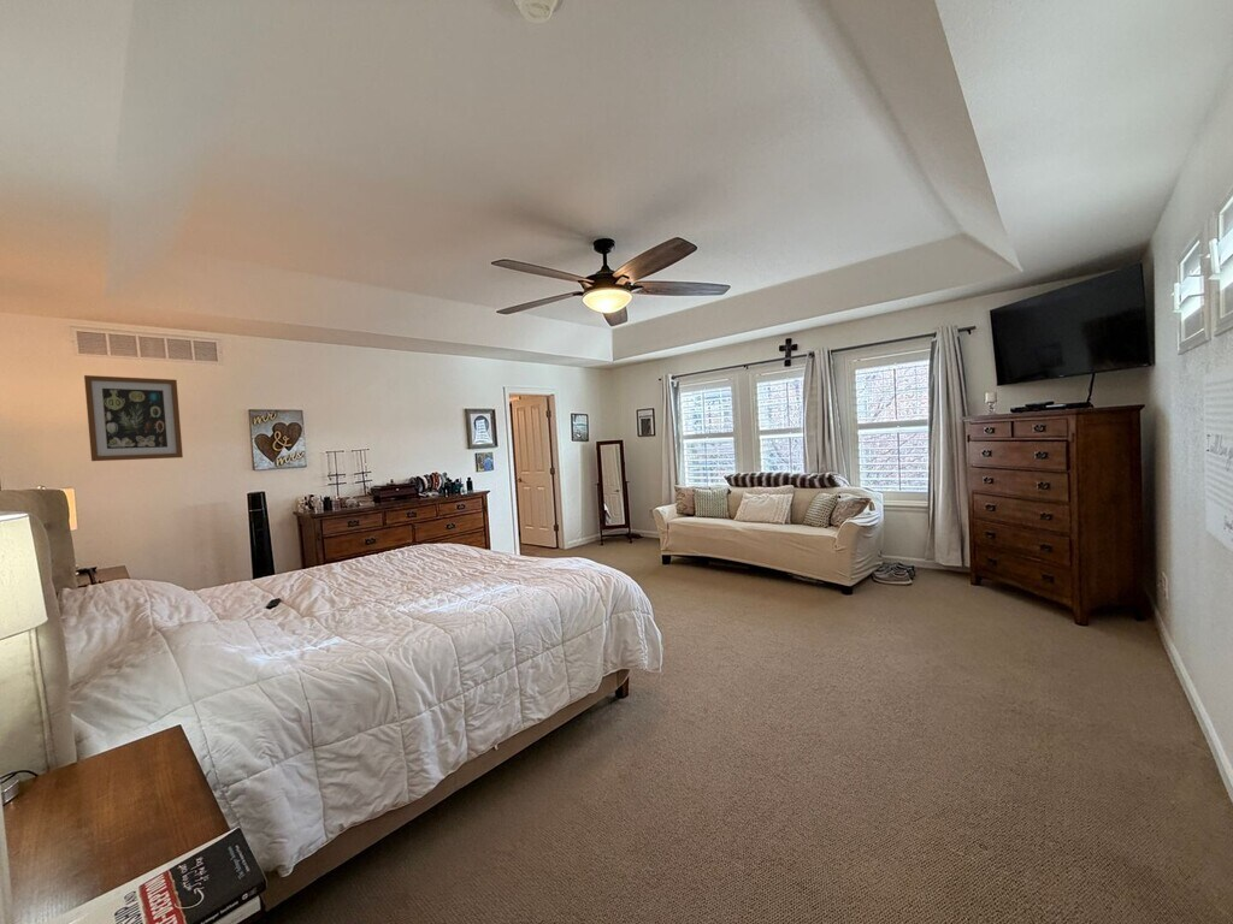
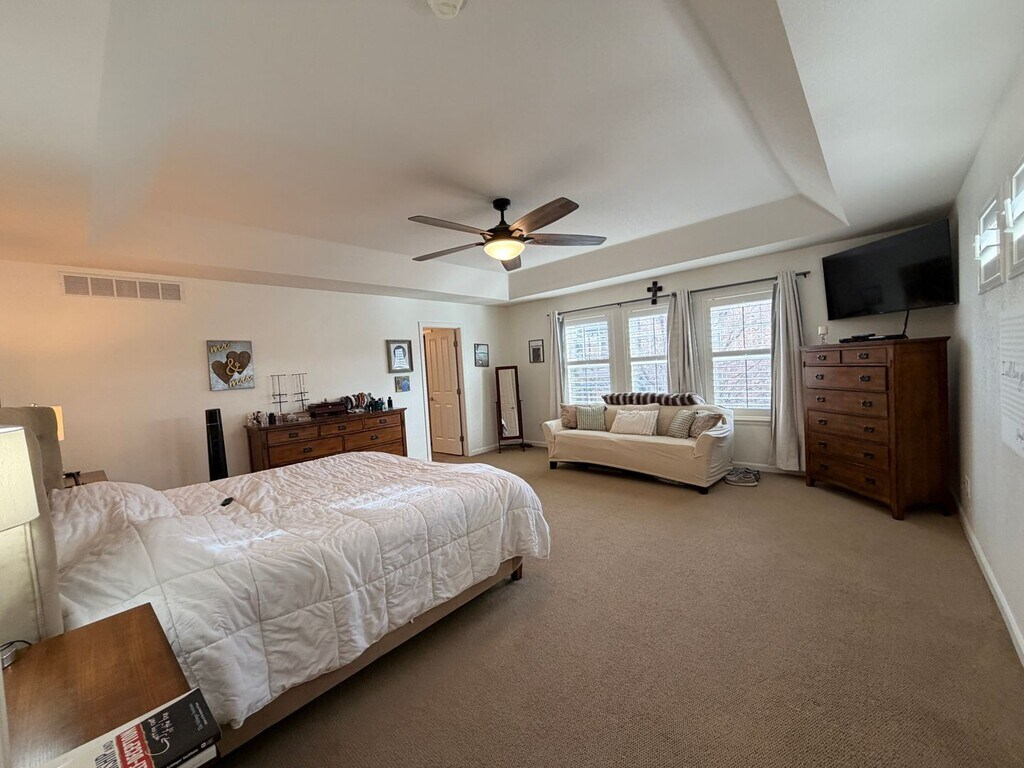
- wall art (135, 417)
